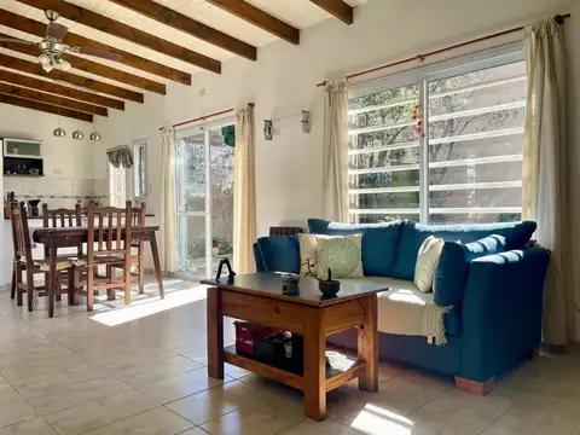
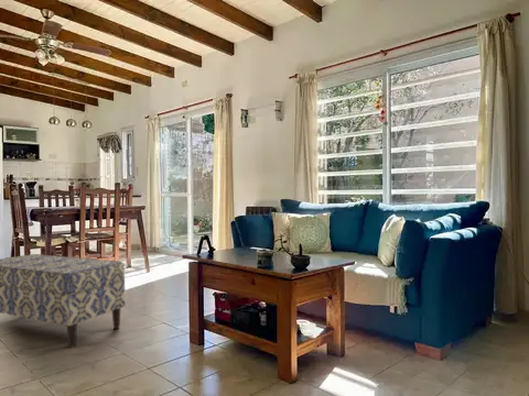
+ bench (48, 295)
